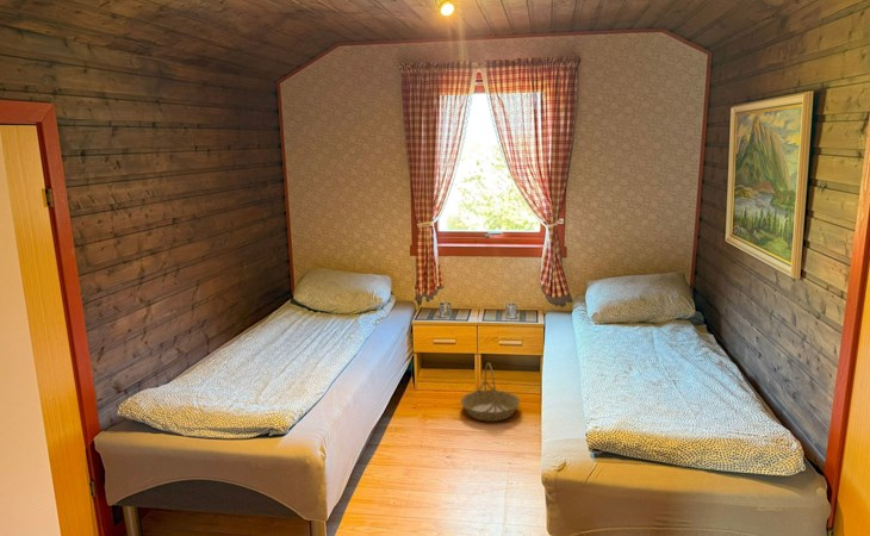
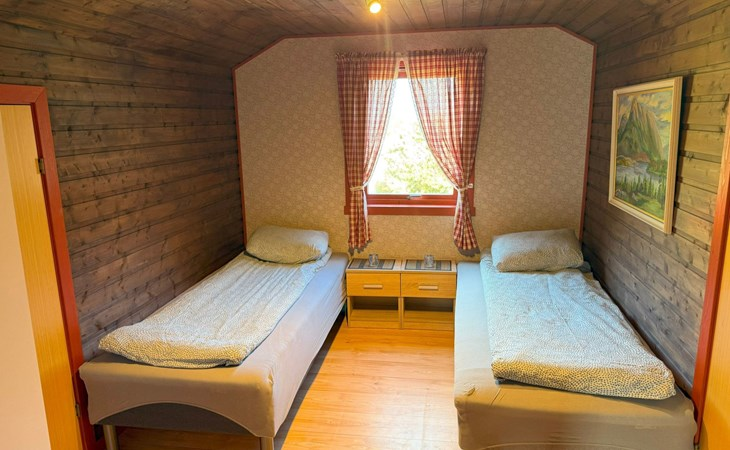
- basket (490, 387)
